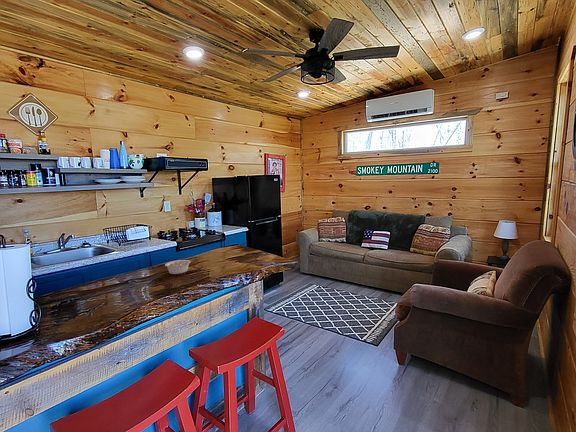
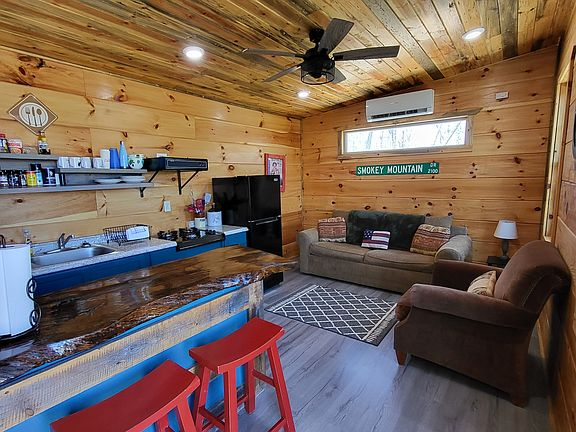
- legume (179, 266)
